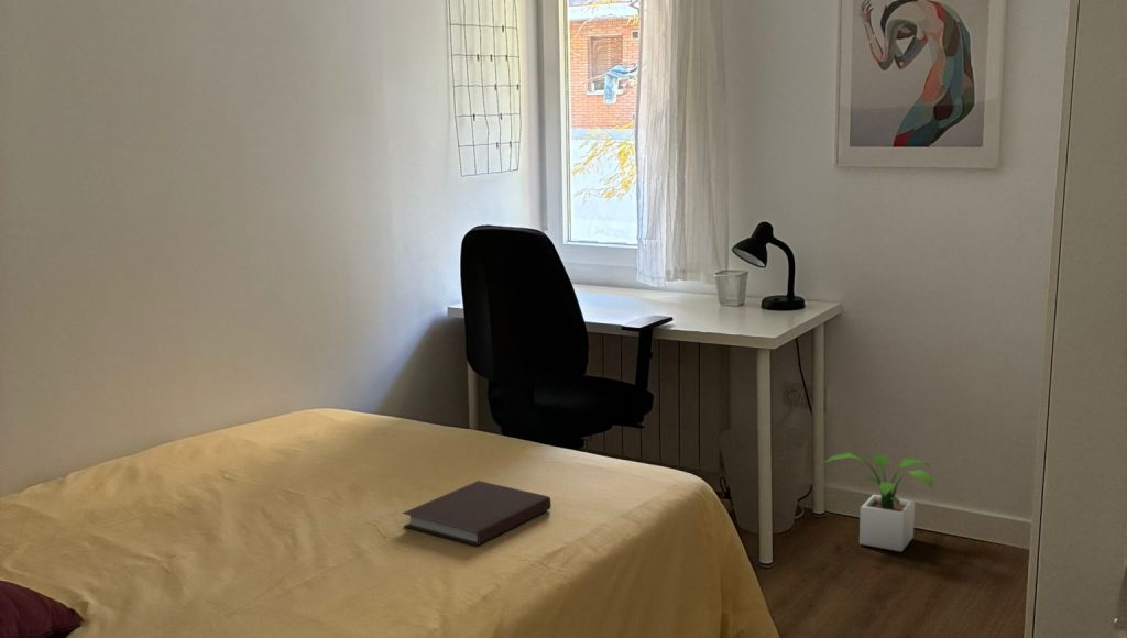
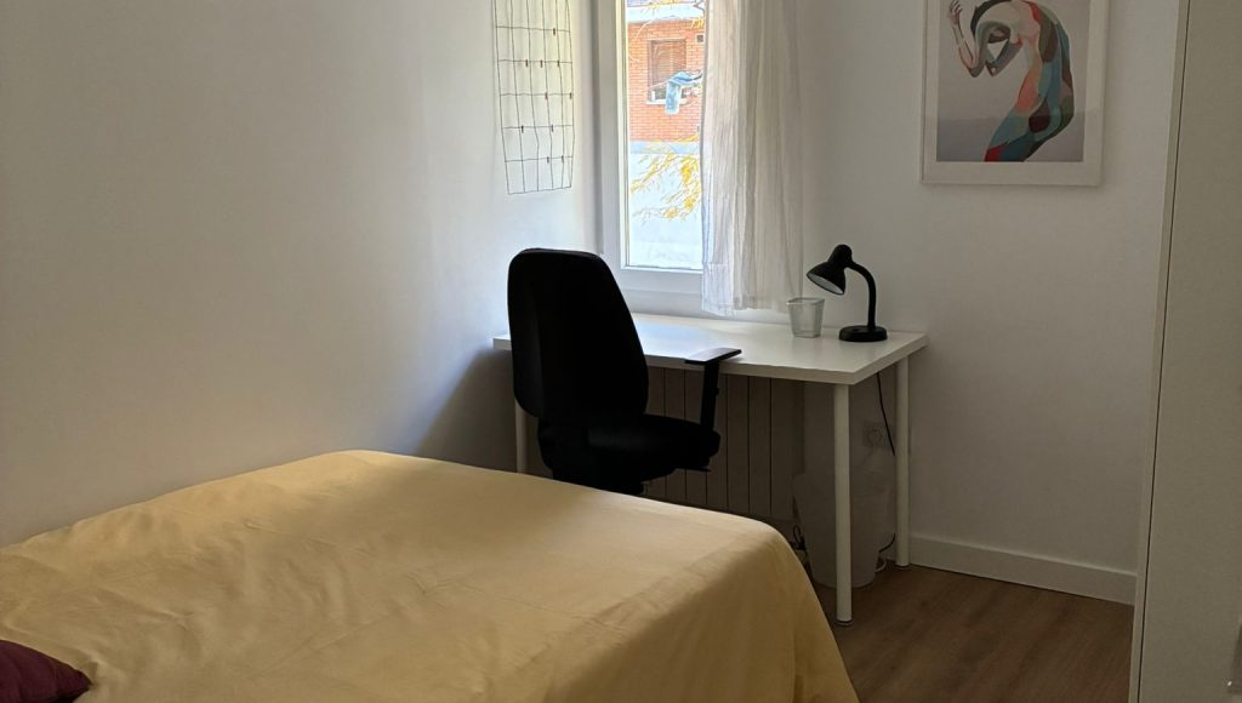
- notebook (478, 510)
- potted plant (882, 497)
